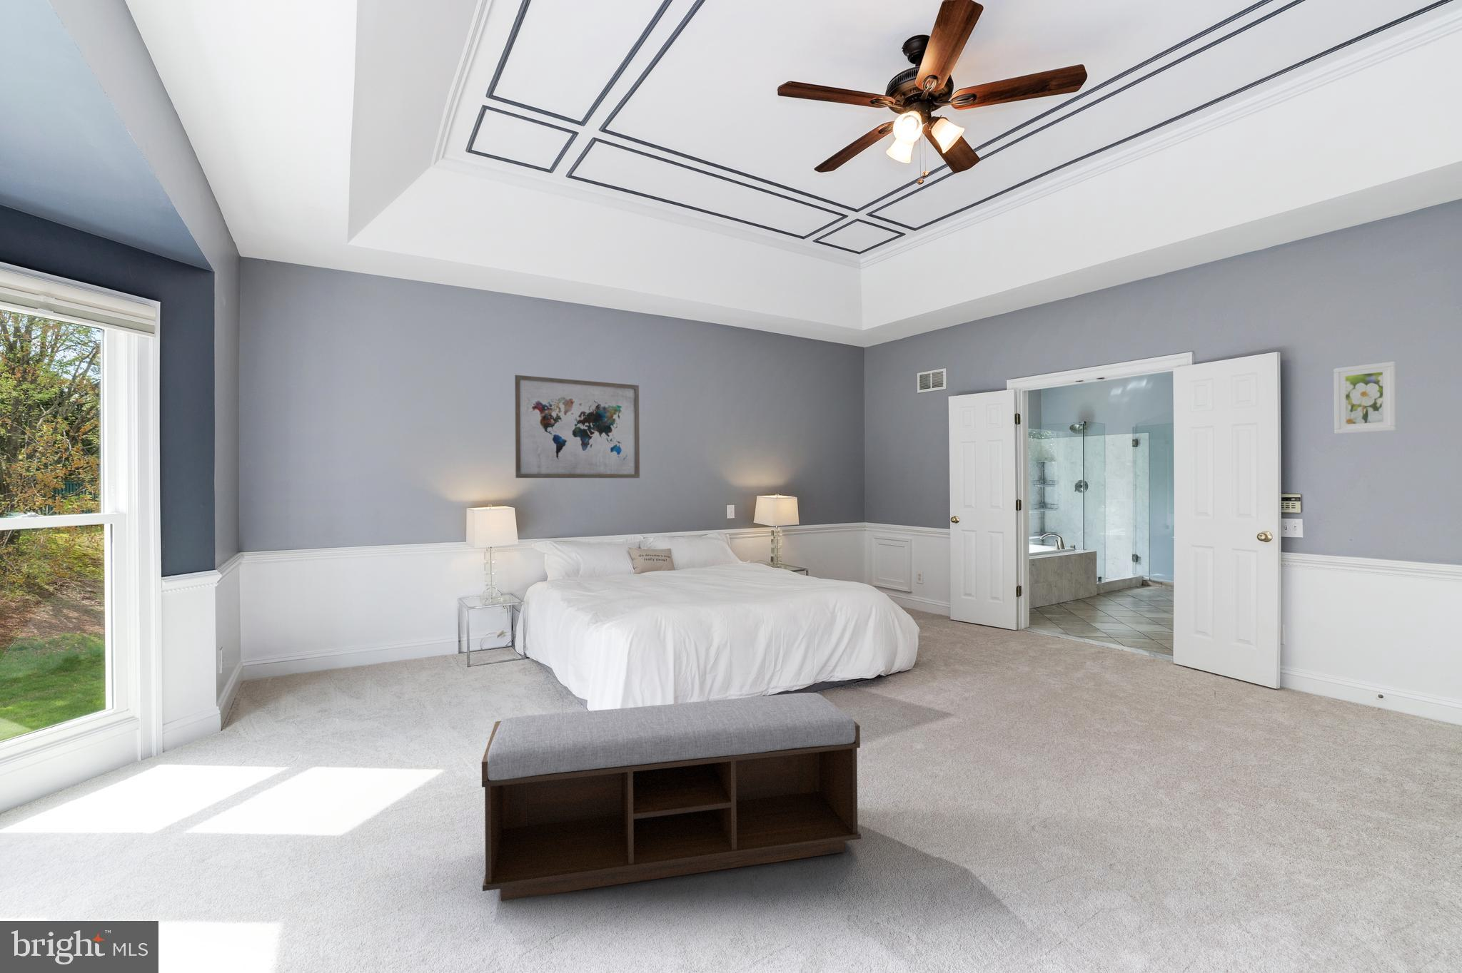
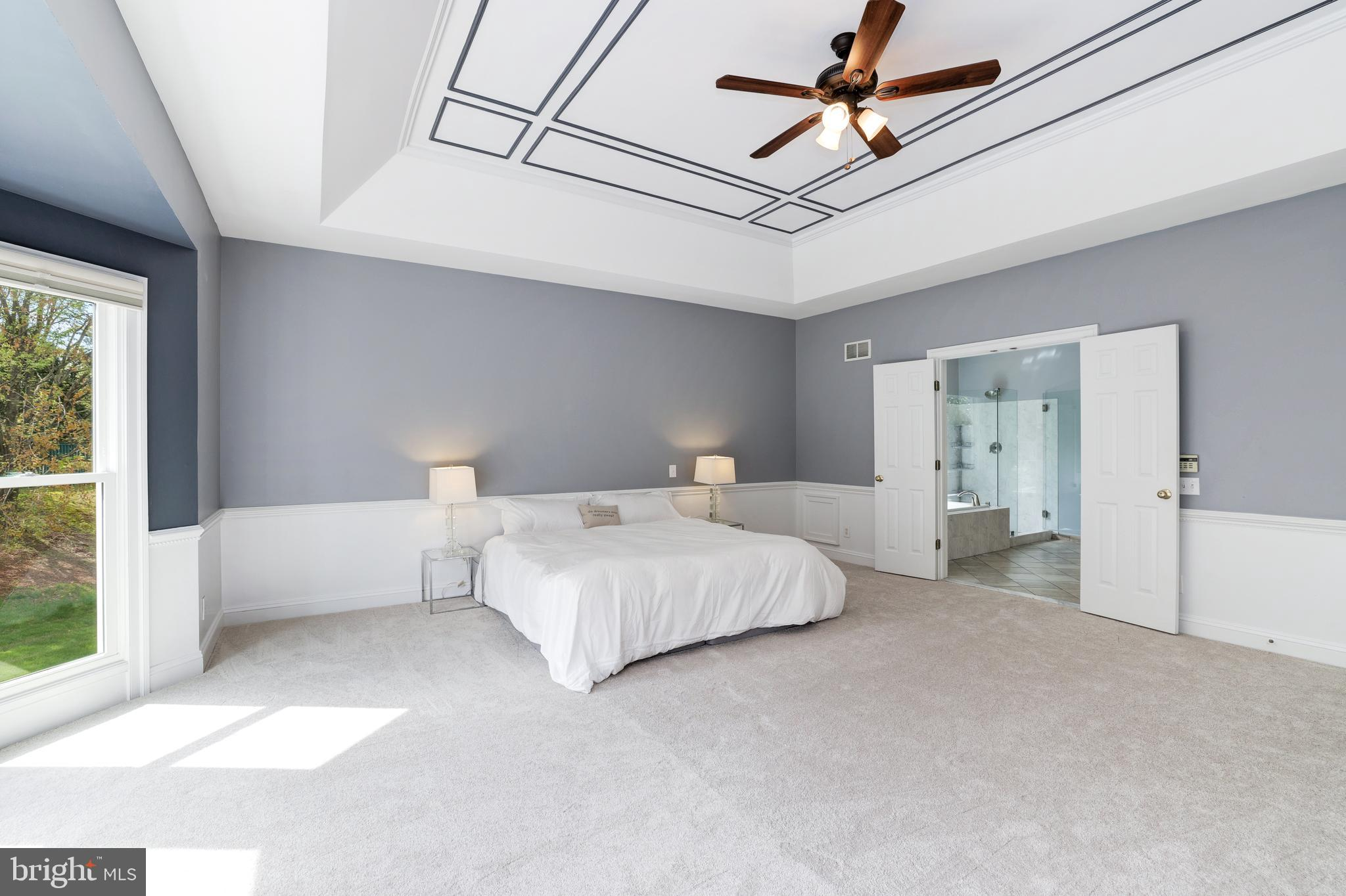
- wall art (580, 429)
- bench (676, 783)
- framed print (1364, 399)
